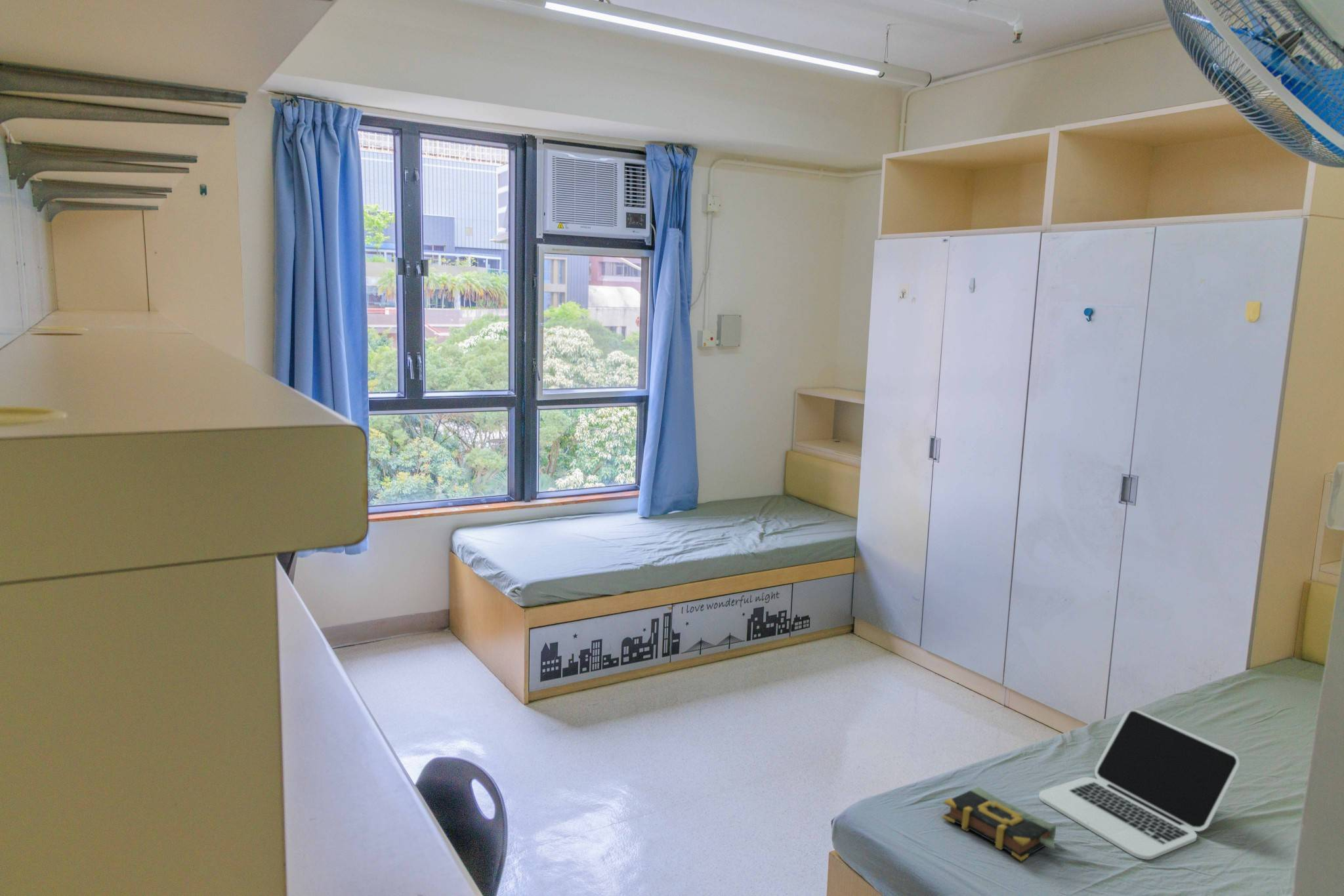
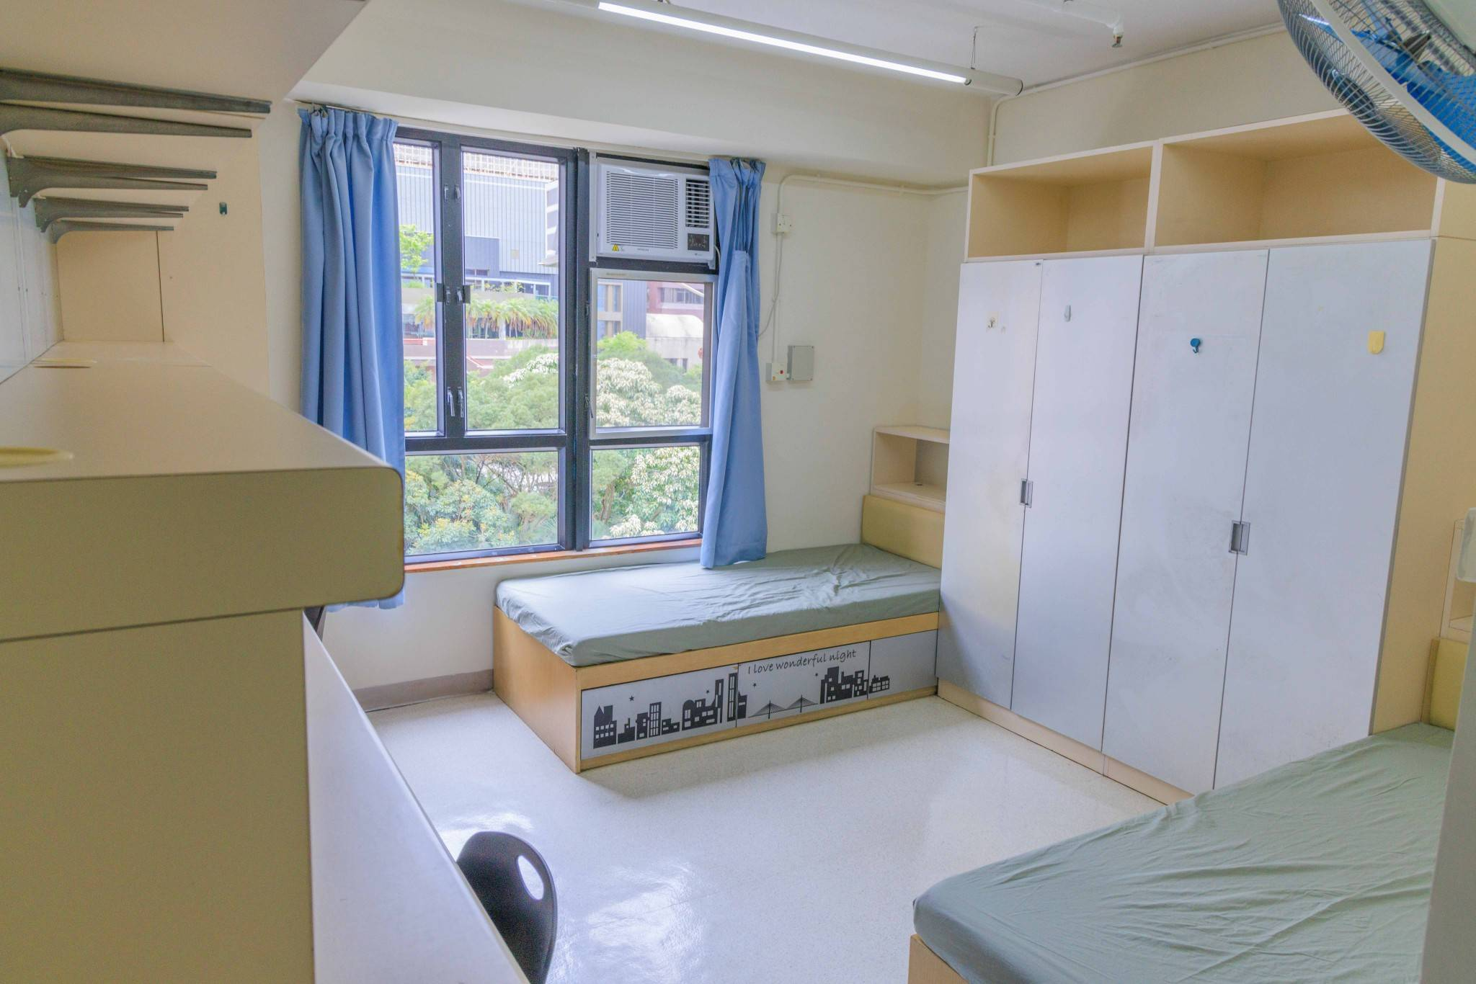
- laptop (1135, 777)
- book (1005, 823)
